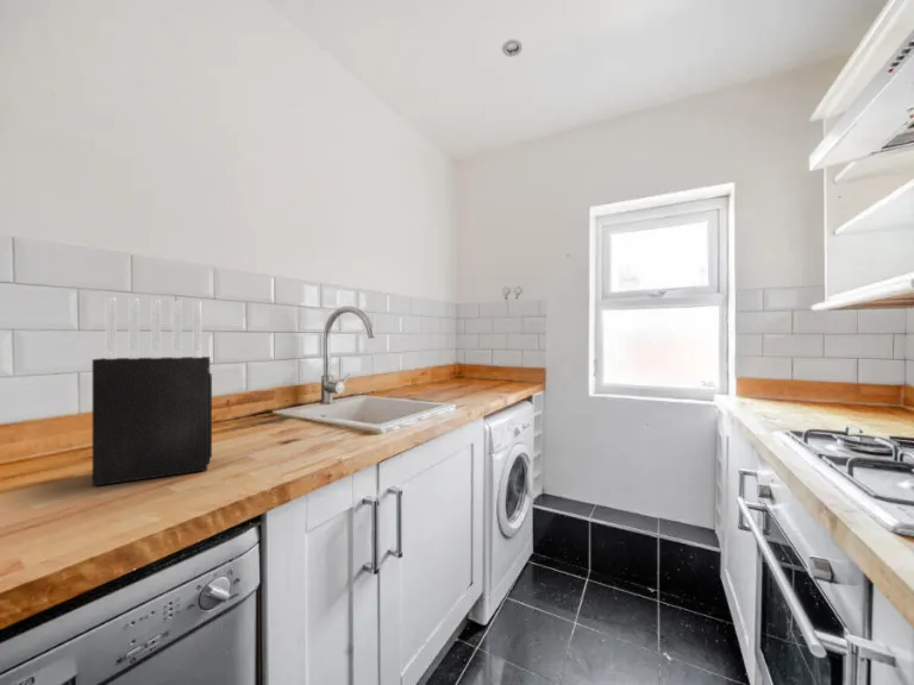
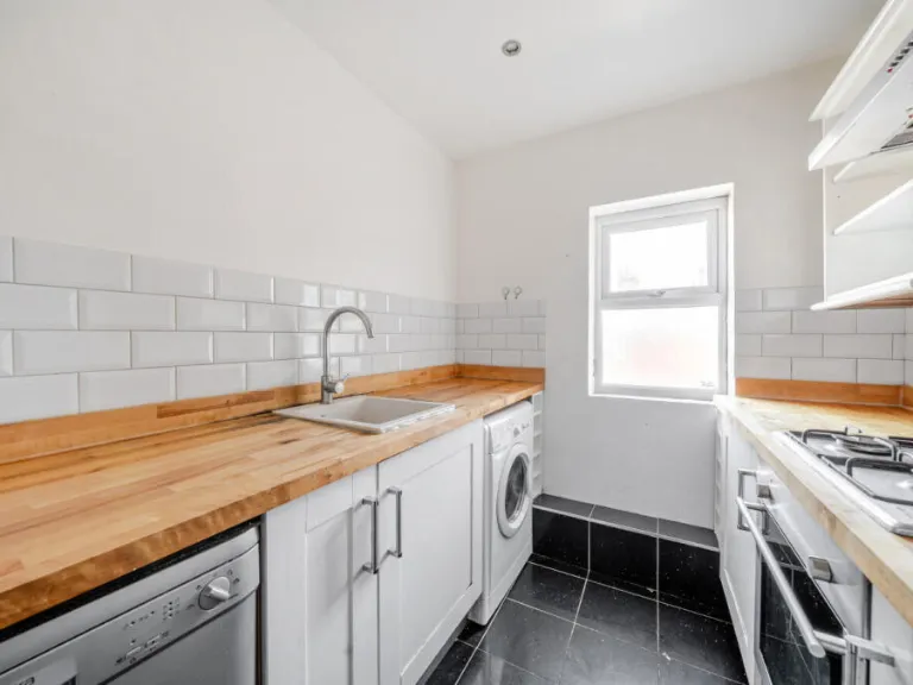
- knife block (159, 384)
